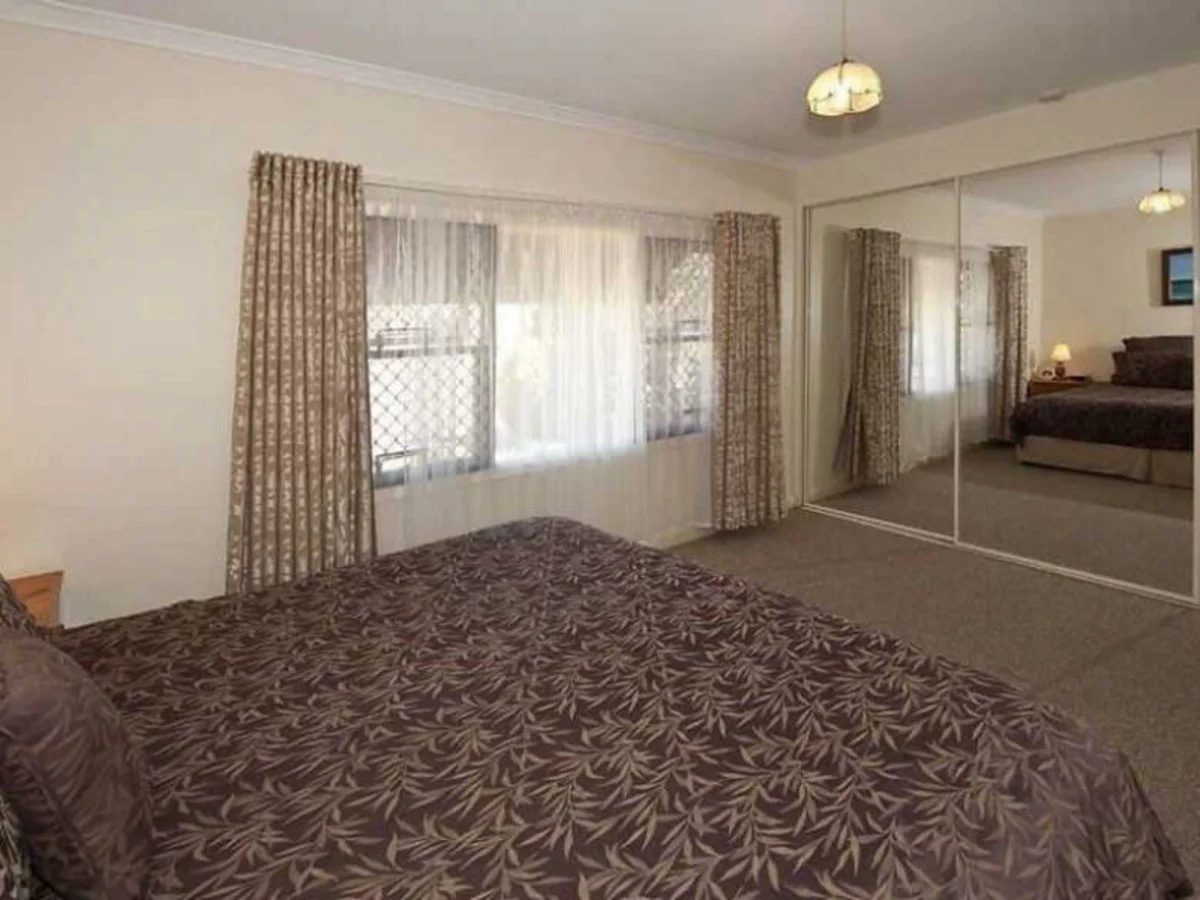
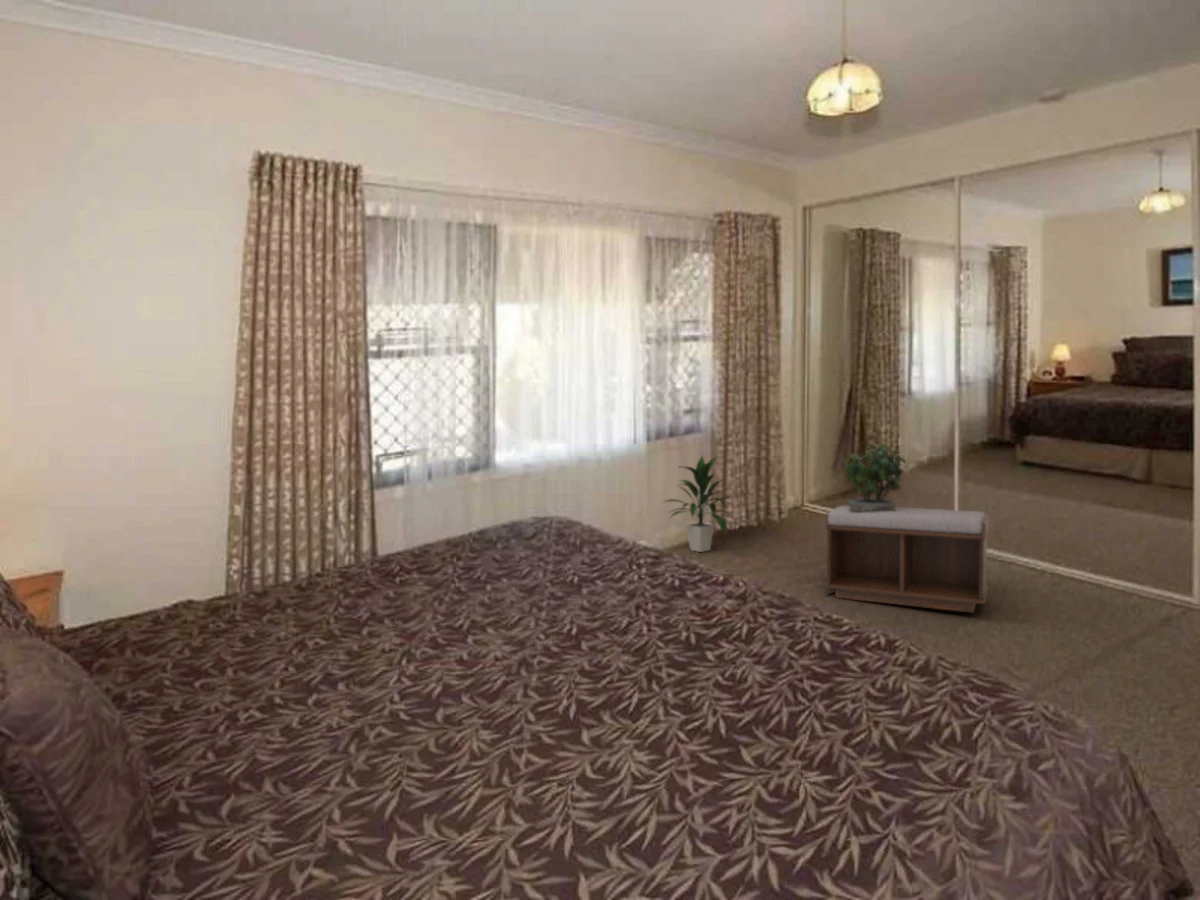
+ indoor plant (700, 502)
+ potted plant (874, 474)
+ bench (905, 554)
